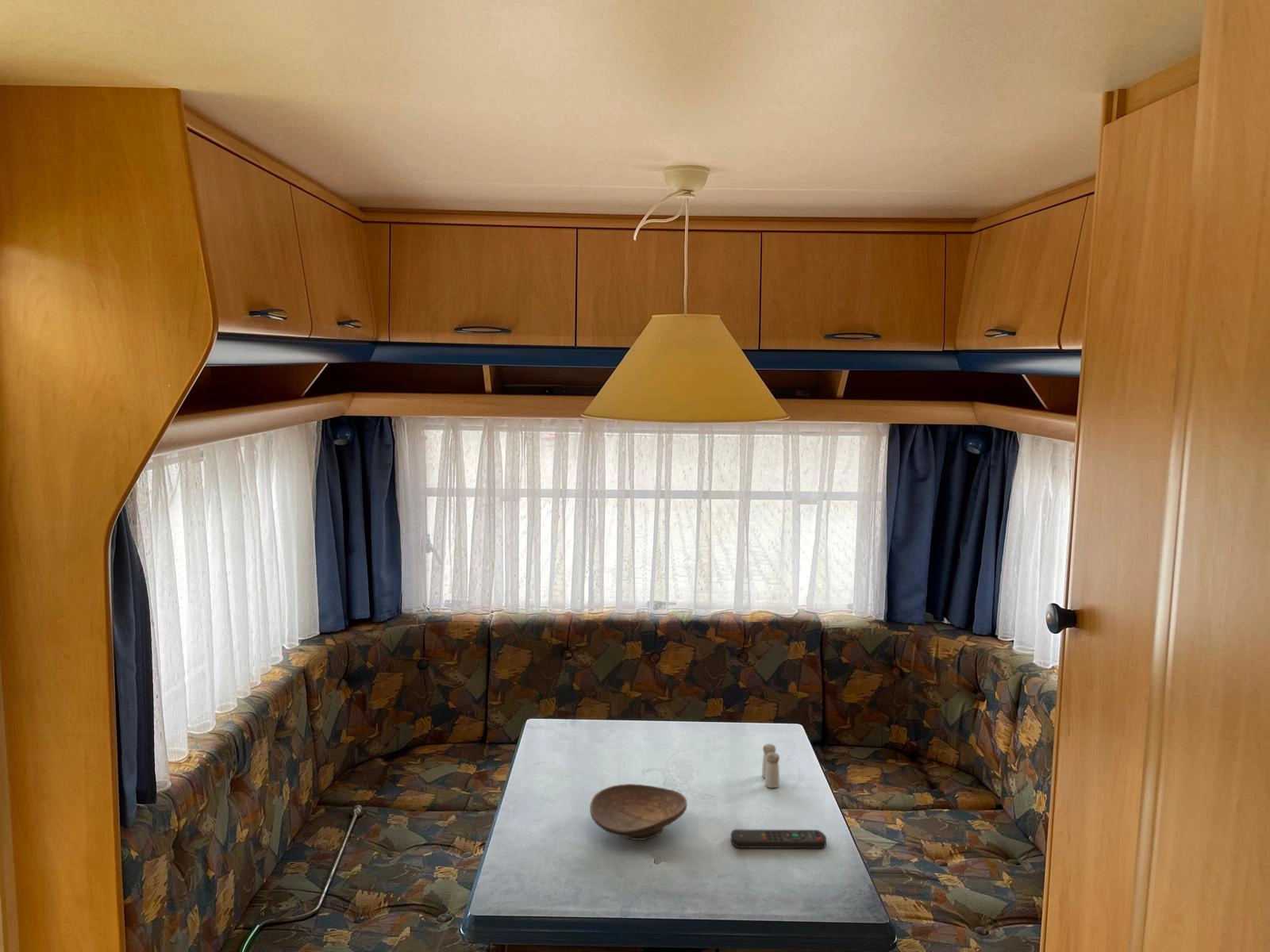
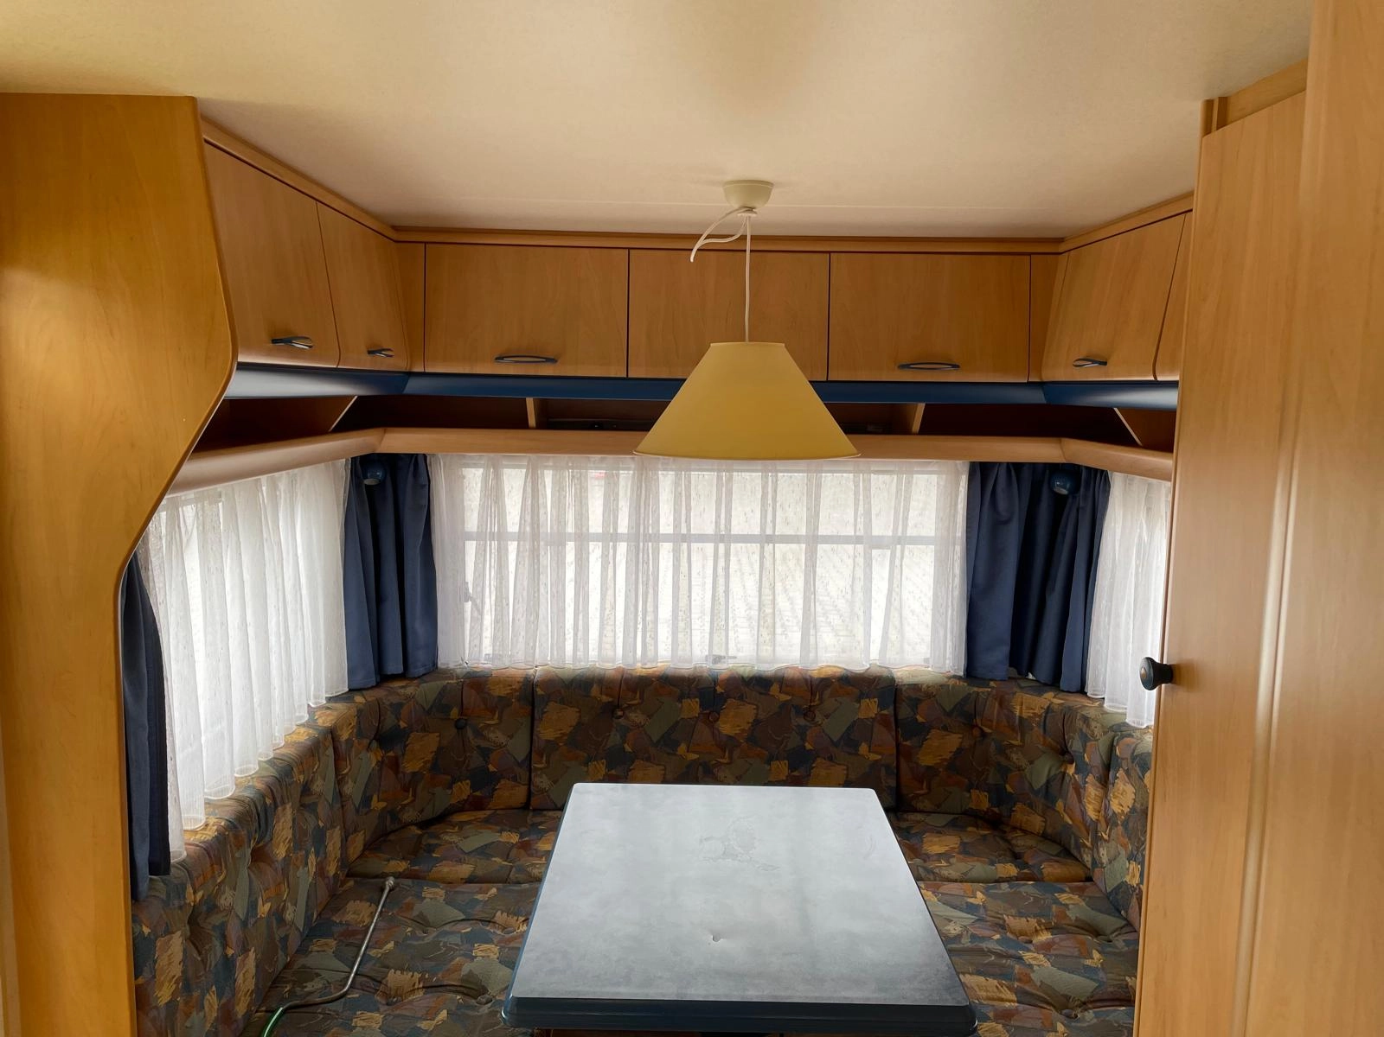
- decorative bowl (637, 814)
- remote control (778, 838)
- salt and pepper shaker (771, 765)
